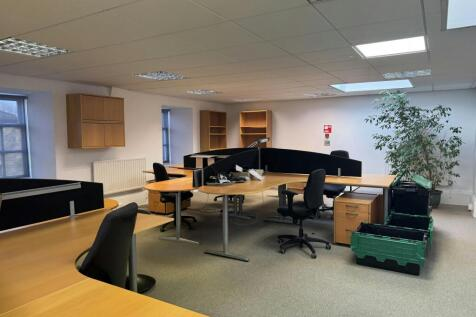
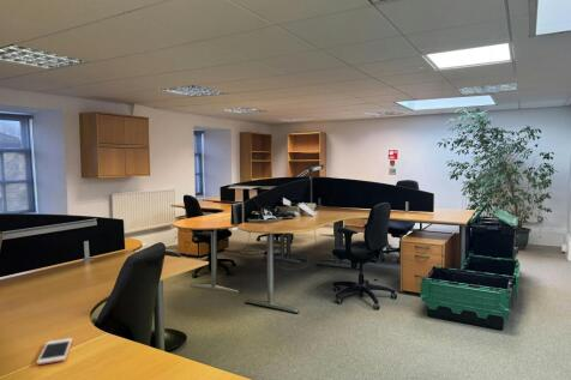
+ cell phone (55, 350)
